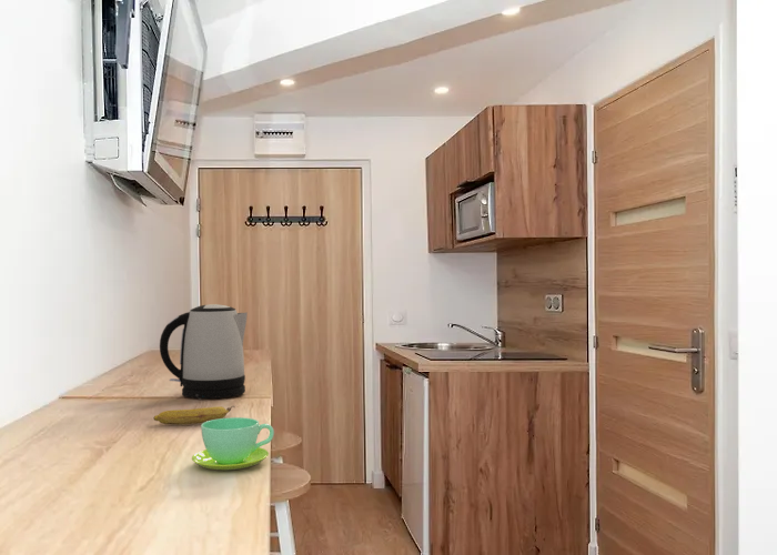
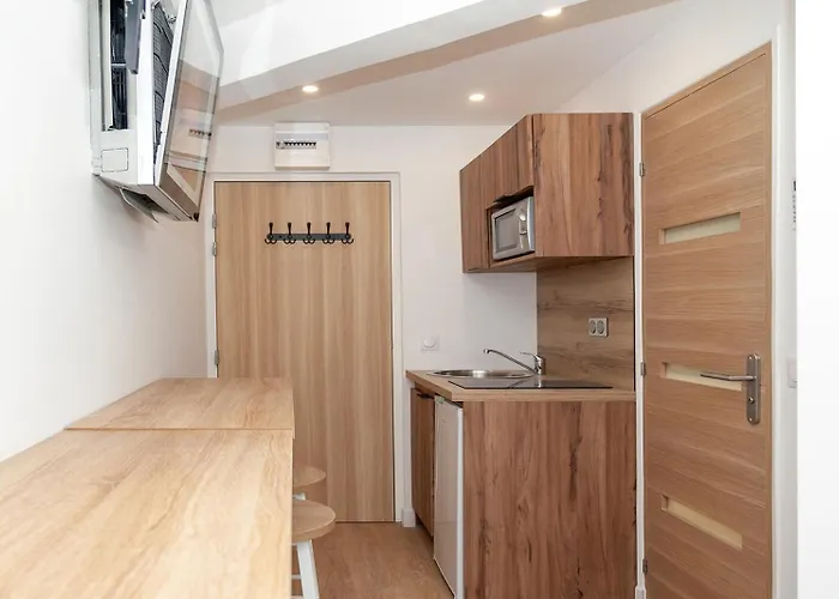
- banana (195, 413)
- kettle (204, 350)
- cup (232, 443)
